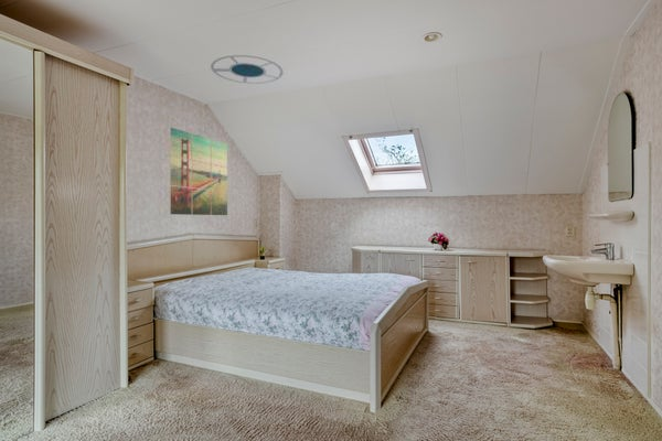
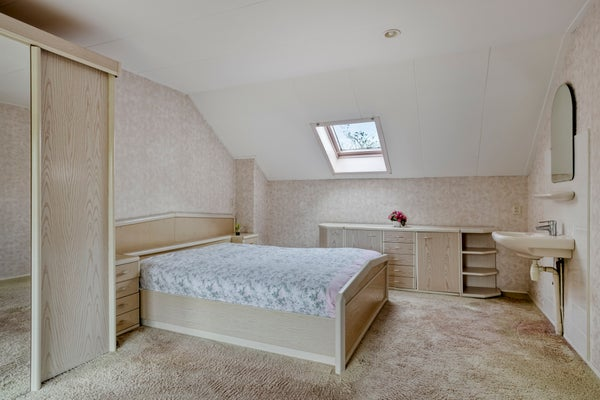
- wall art (201, 175)
- ceiling lamp (247, 67)
